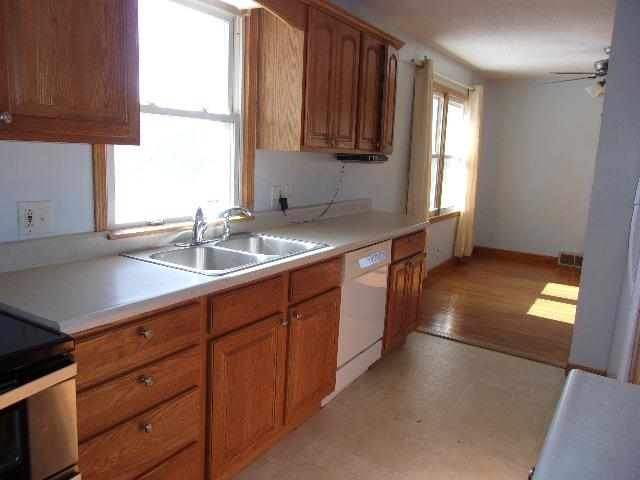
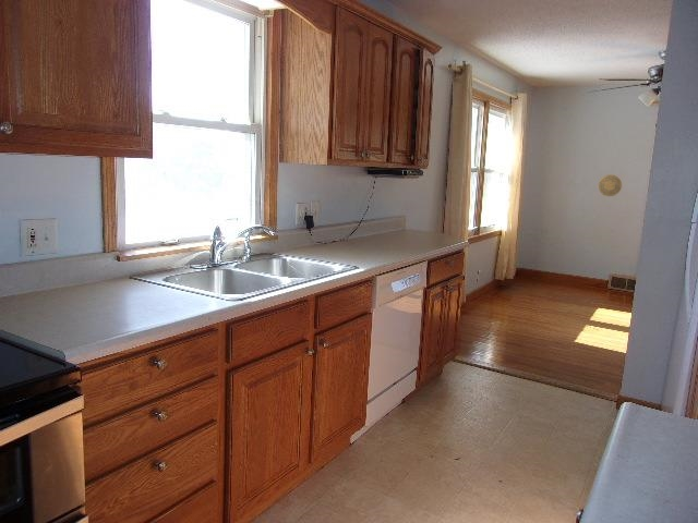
+ decorative plate (610, 185)
